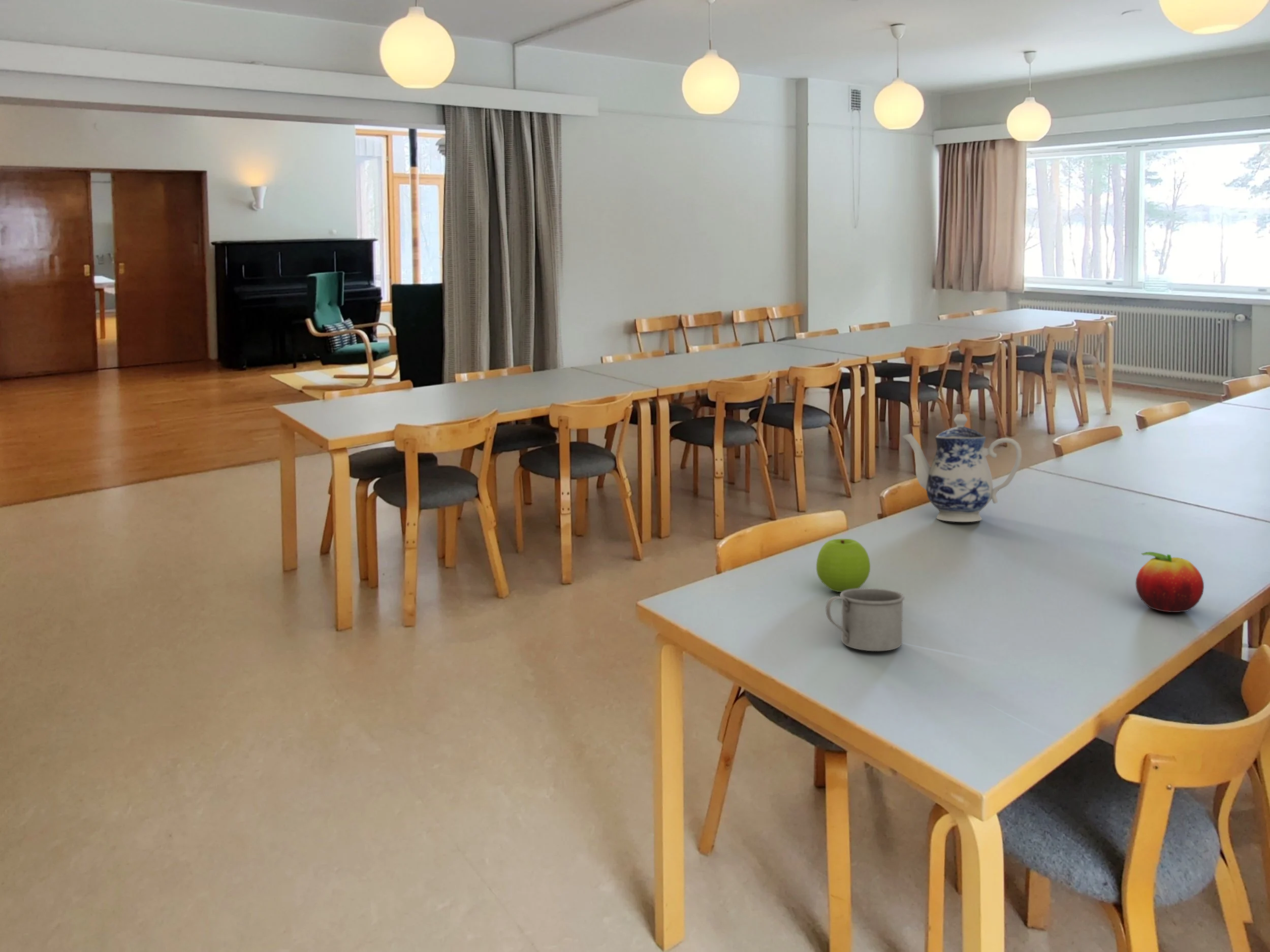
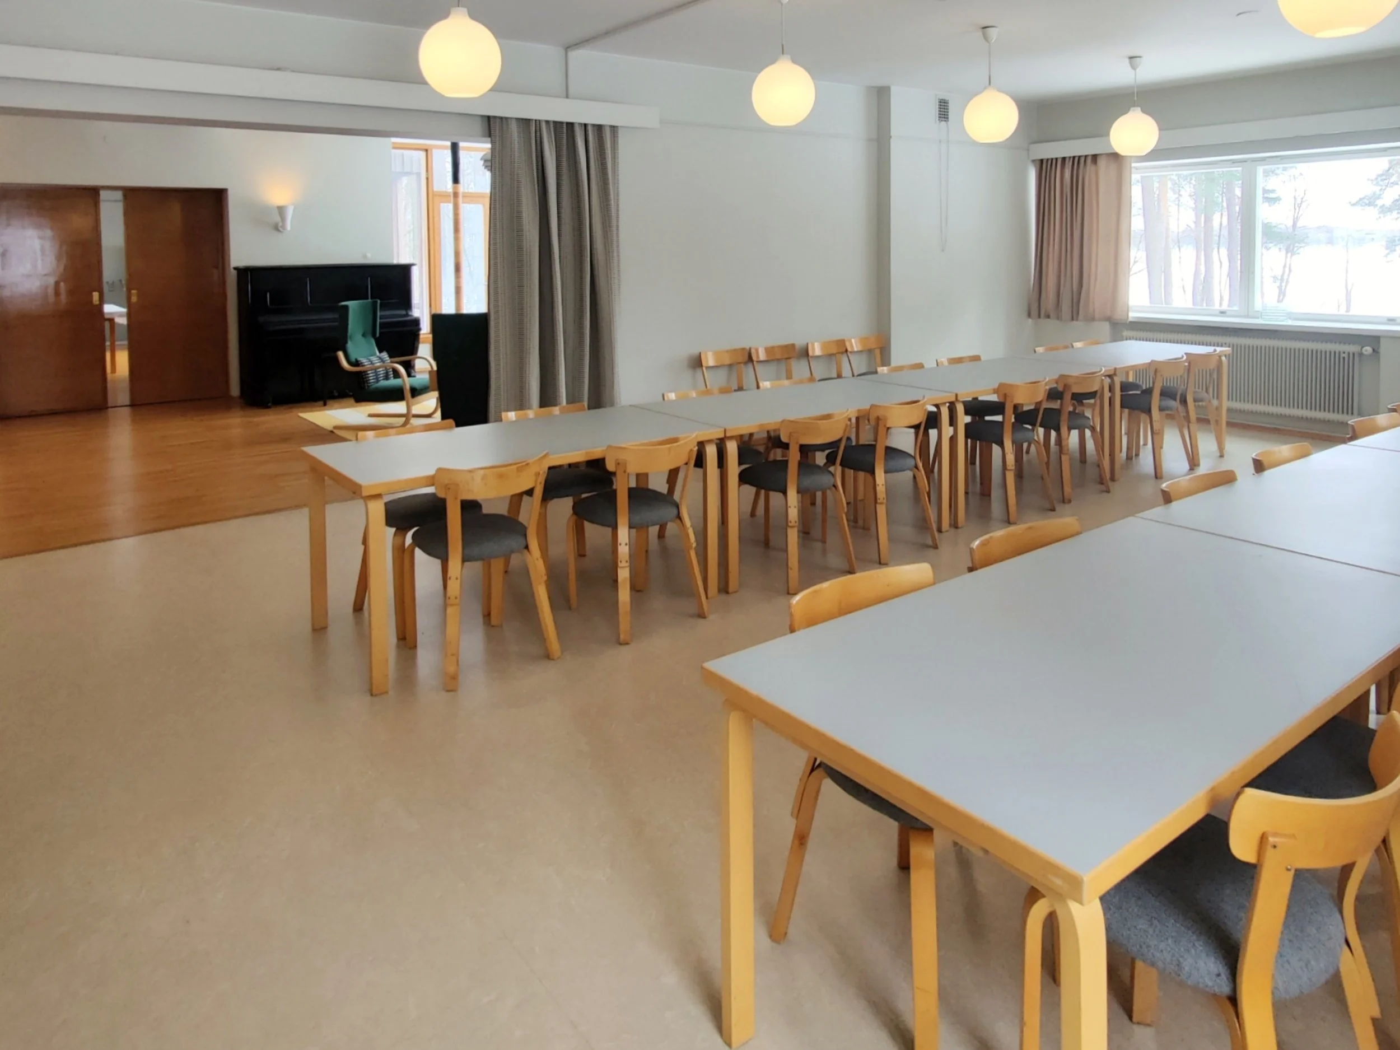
- fruit (1169, 581)
- apple (843, 565)
- teapot (960, 467)
- mug (867, 619)
